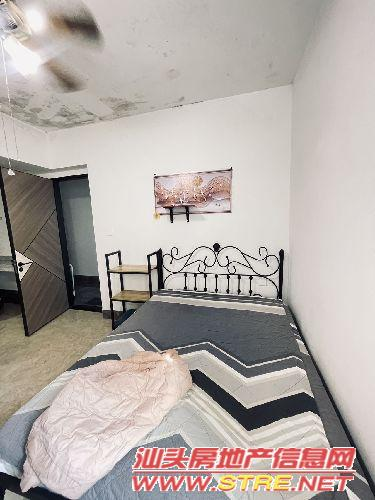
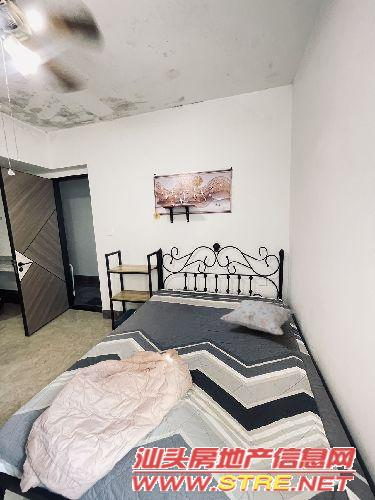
+ decorative pillow (258, 314)
